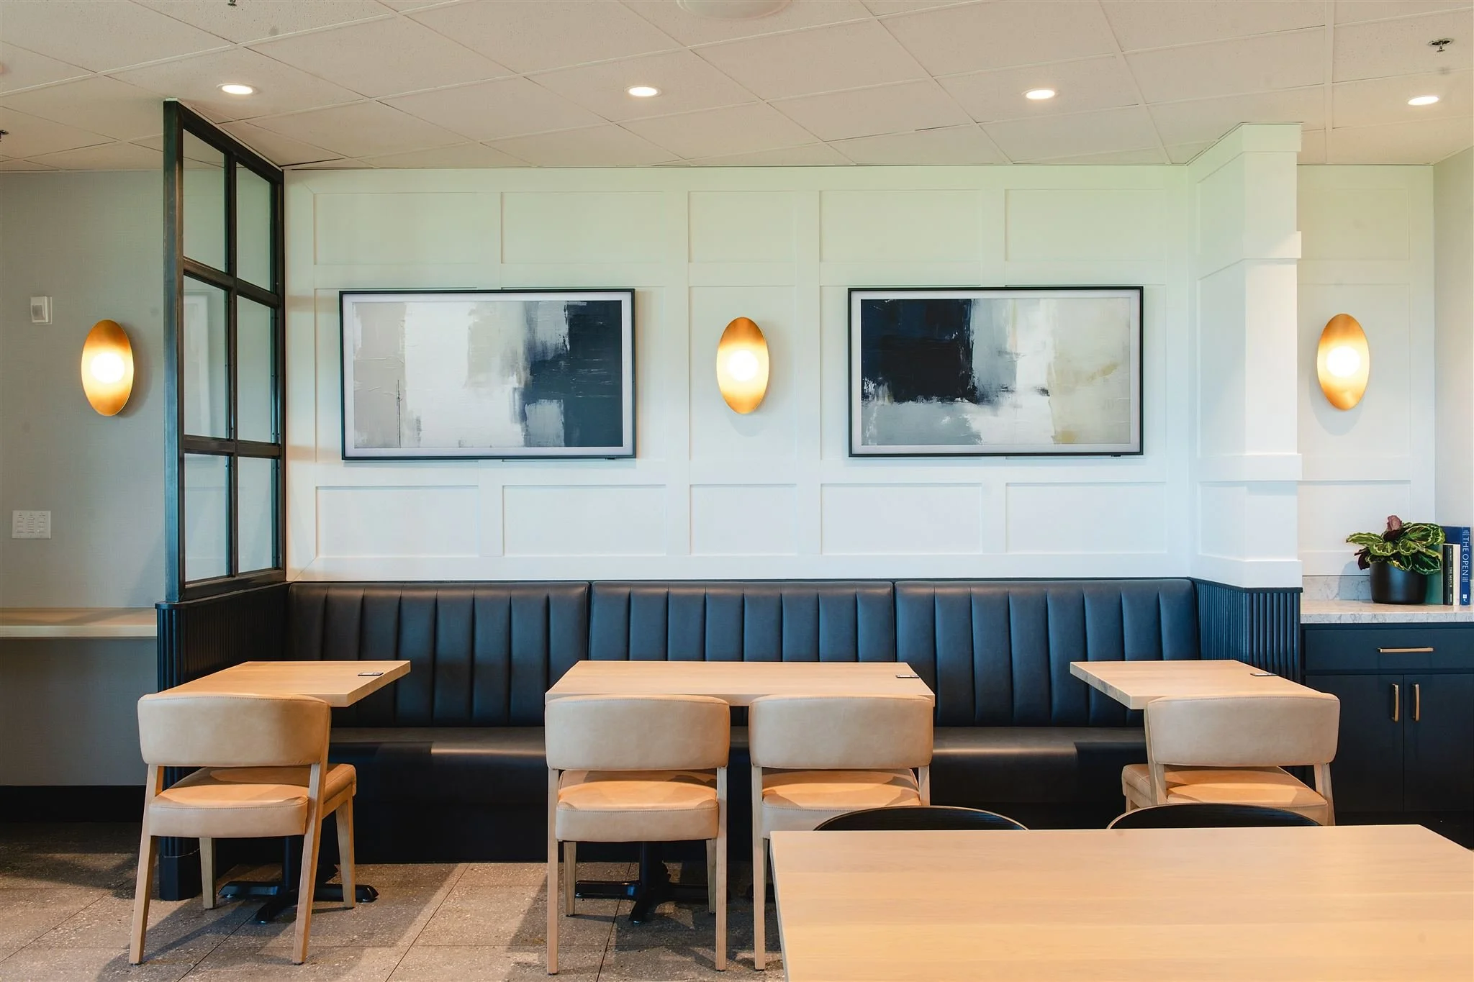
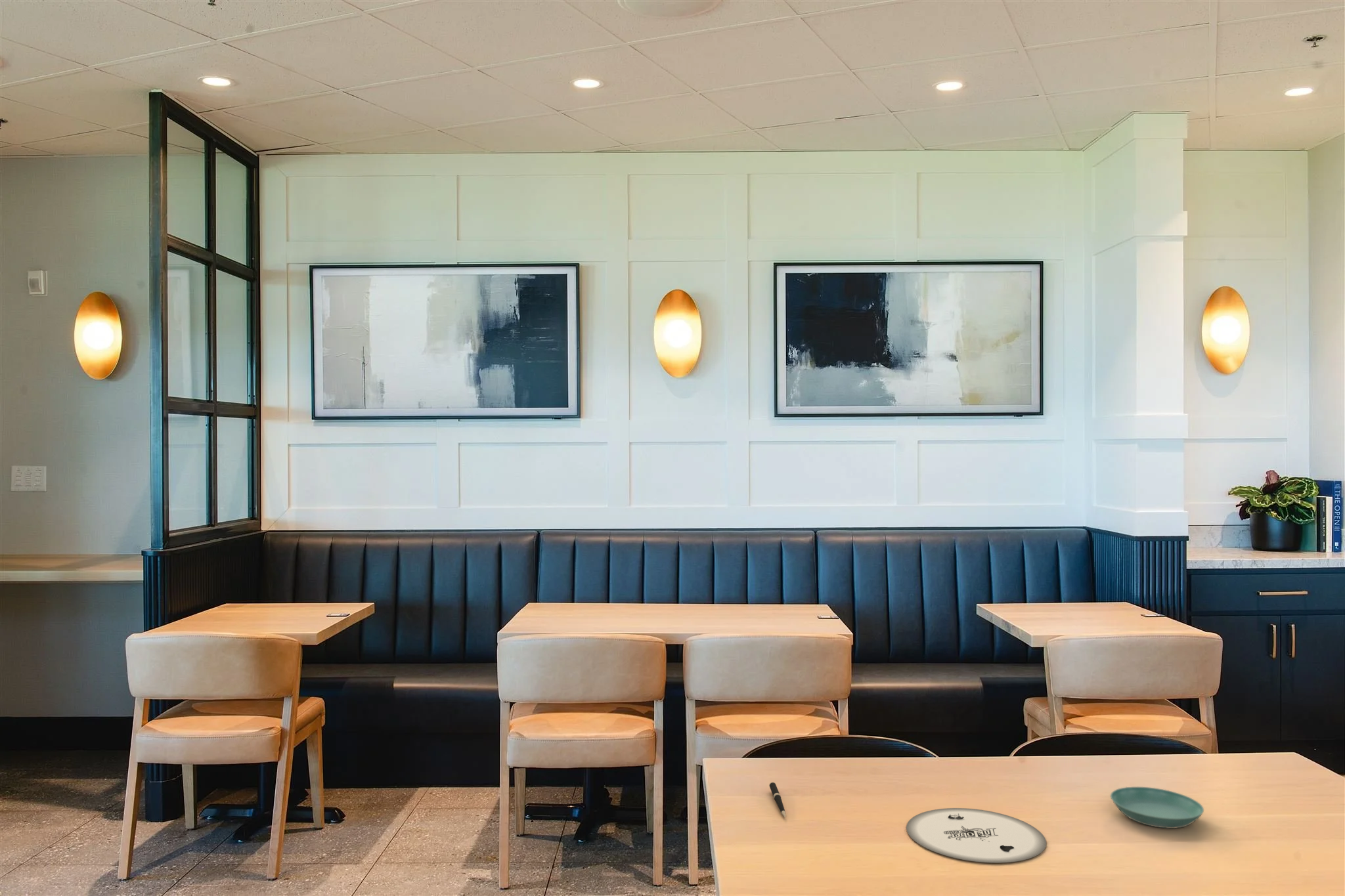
+ saucer (1156, 809)
+ plate (975, 832)
+ pen (778, 799)
